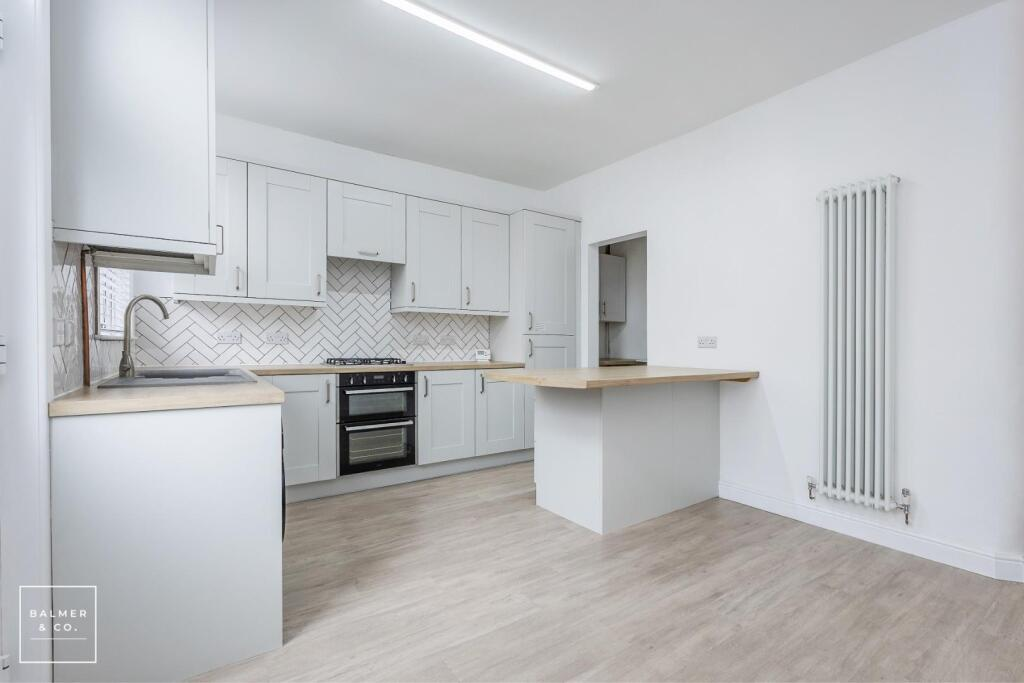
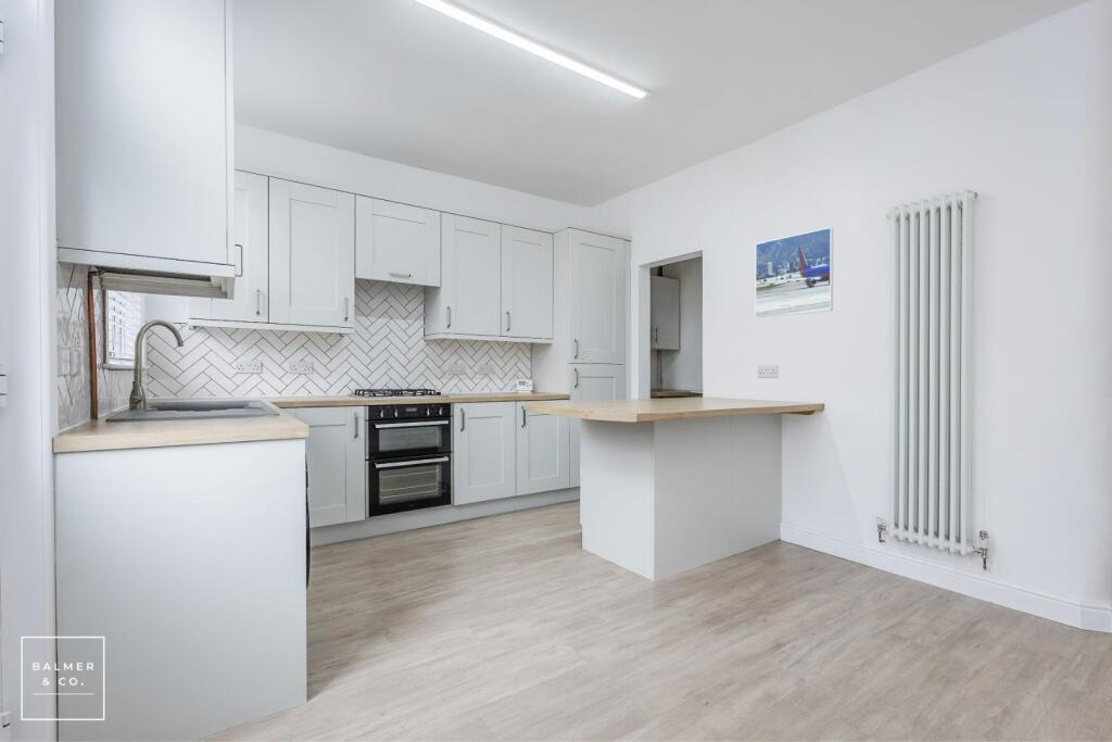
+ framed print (792, 275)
